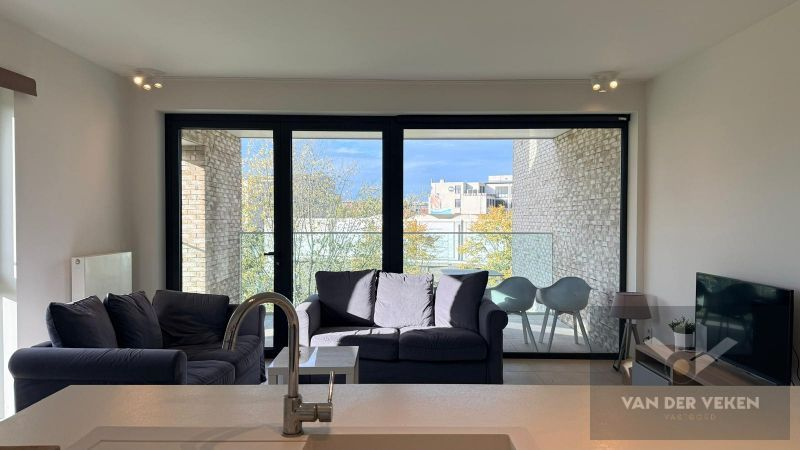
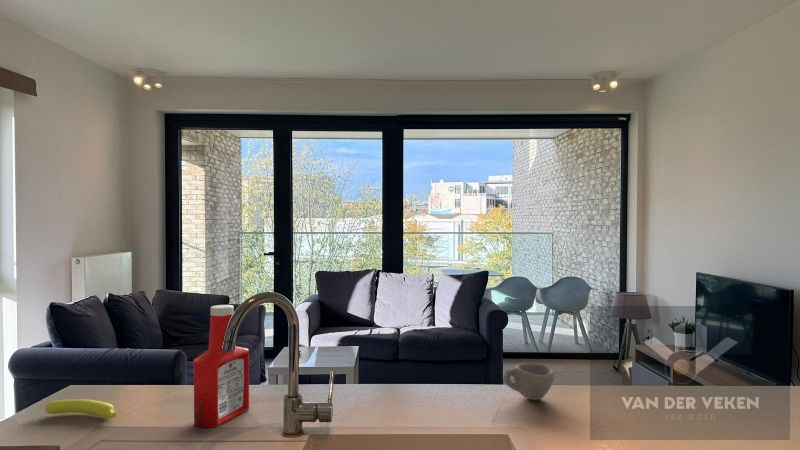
+ cup (528, 382)
+ banana (84, 409)
+ soap bottle (222, 361)
